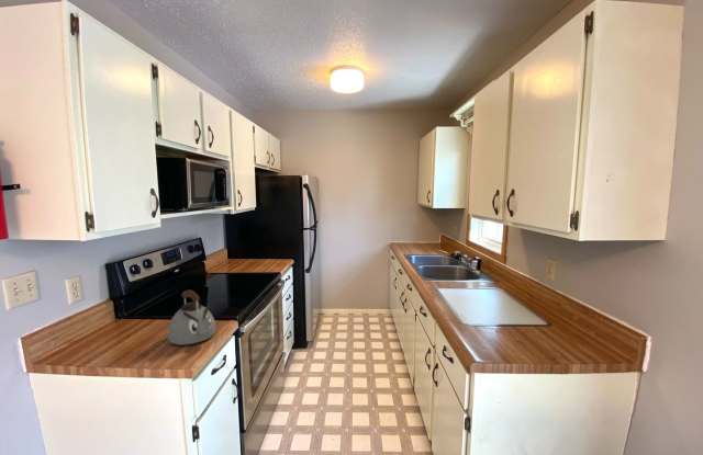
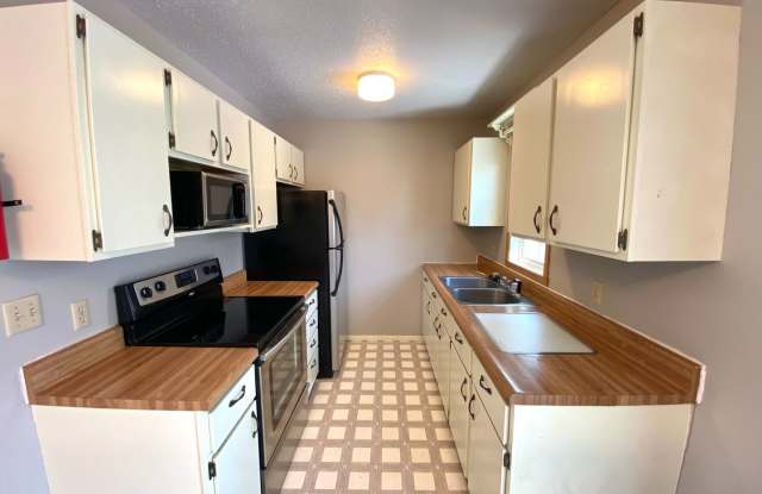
- kettle (194, 315)
